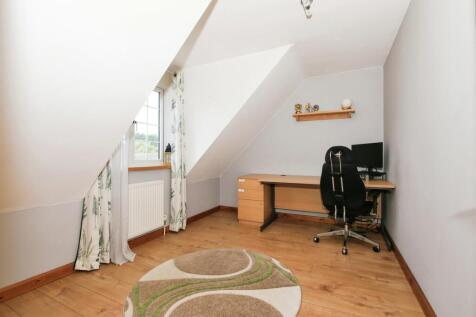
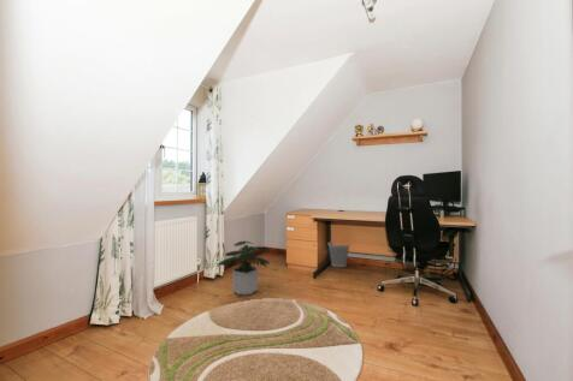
+ wastebasket (338, 254)
+ potted plant (246, 268)
